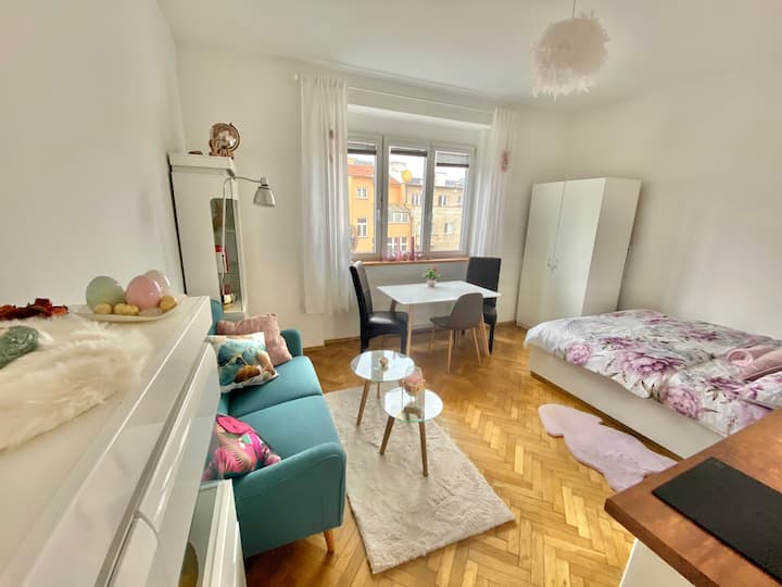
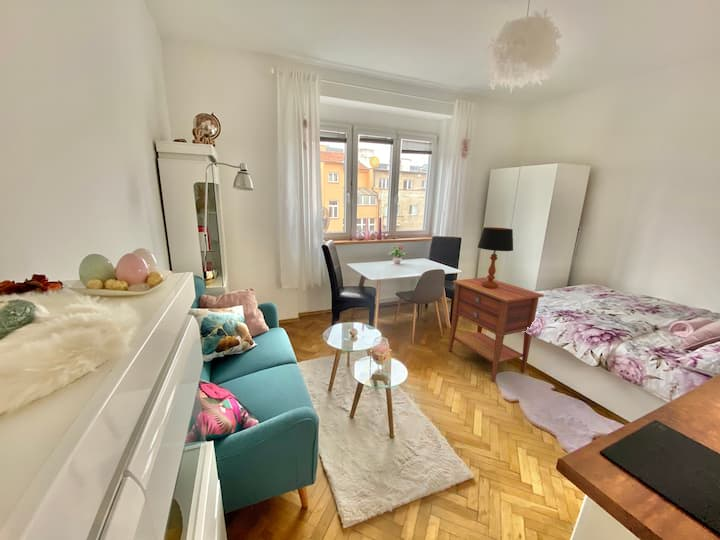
+ nightstand (489, 325)
+ table lamp (493, 258)
